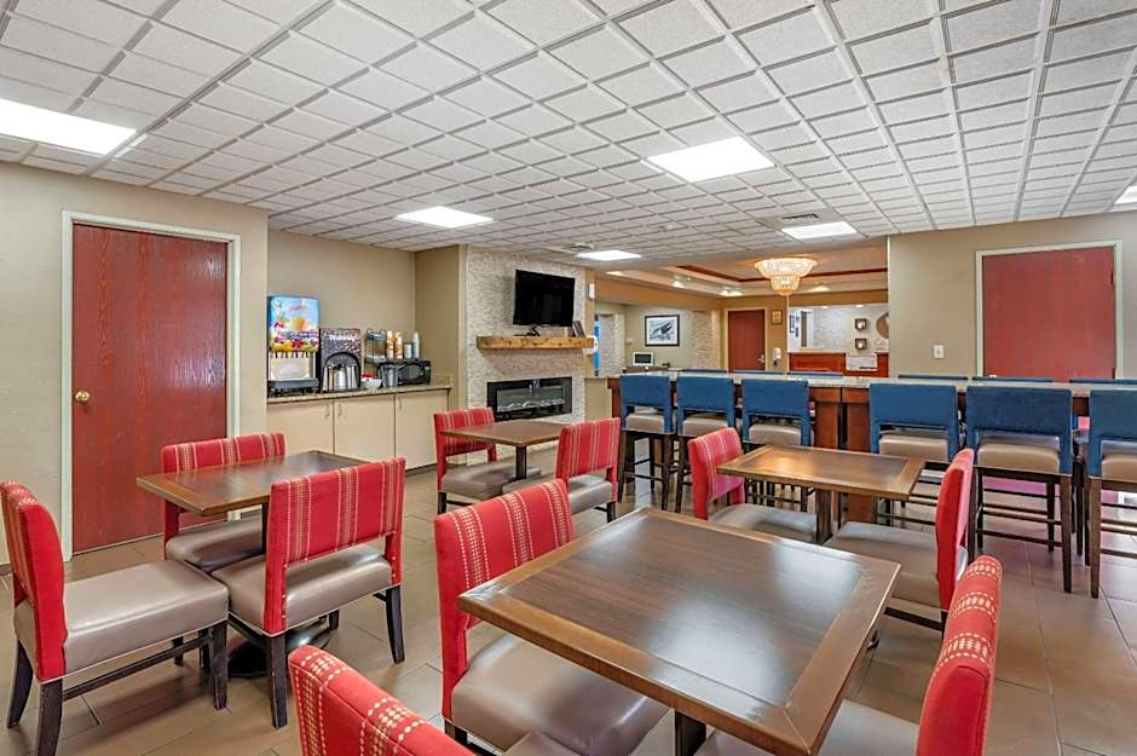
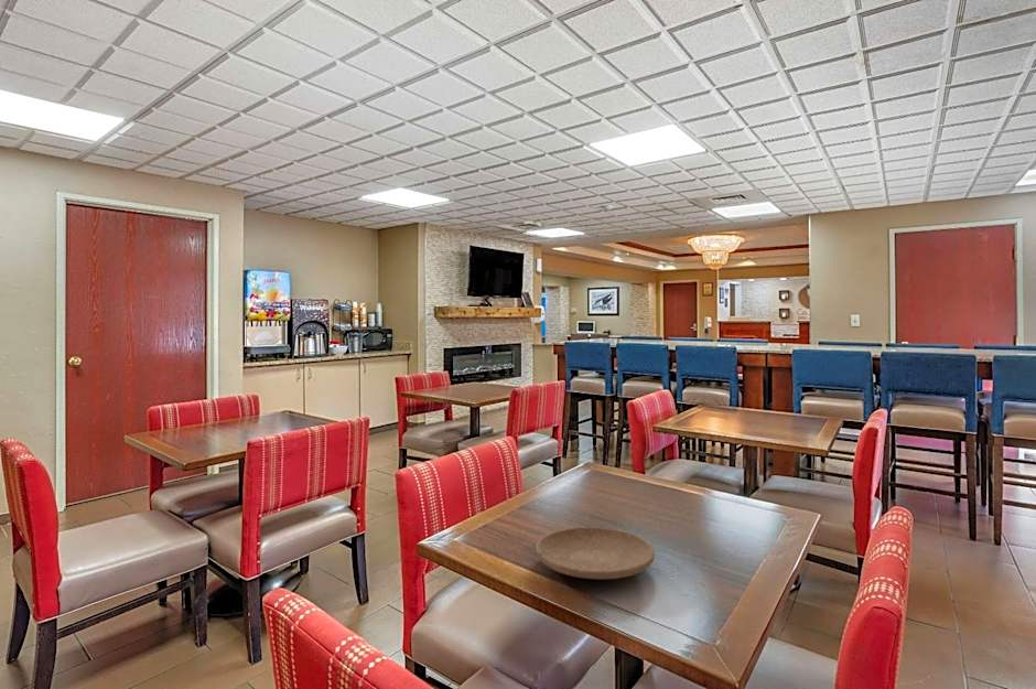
+ plate (594, 556)
